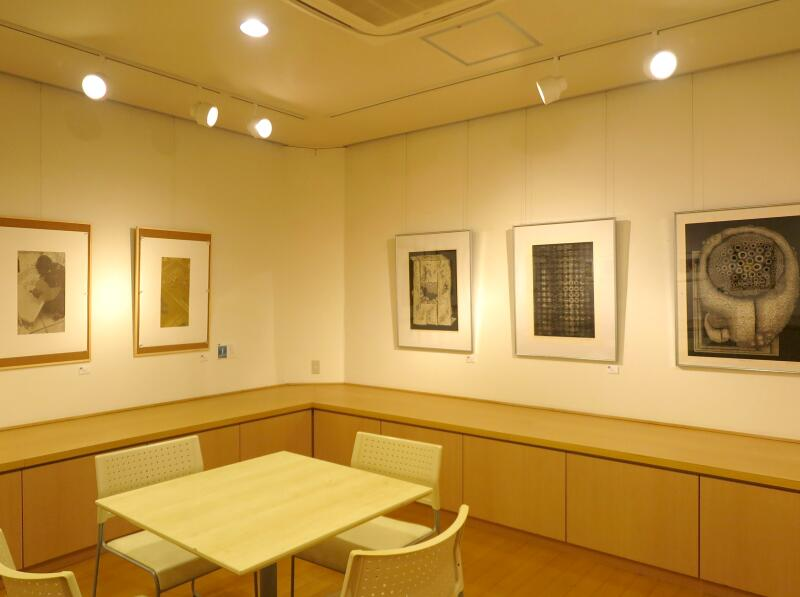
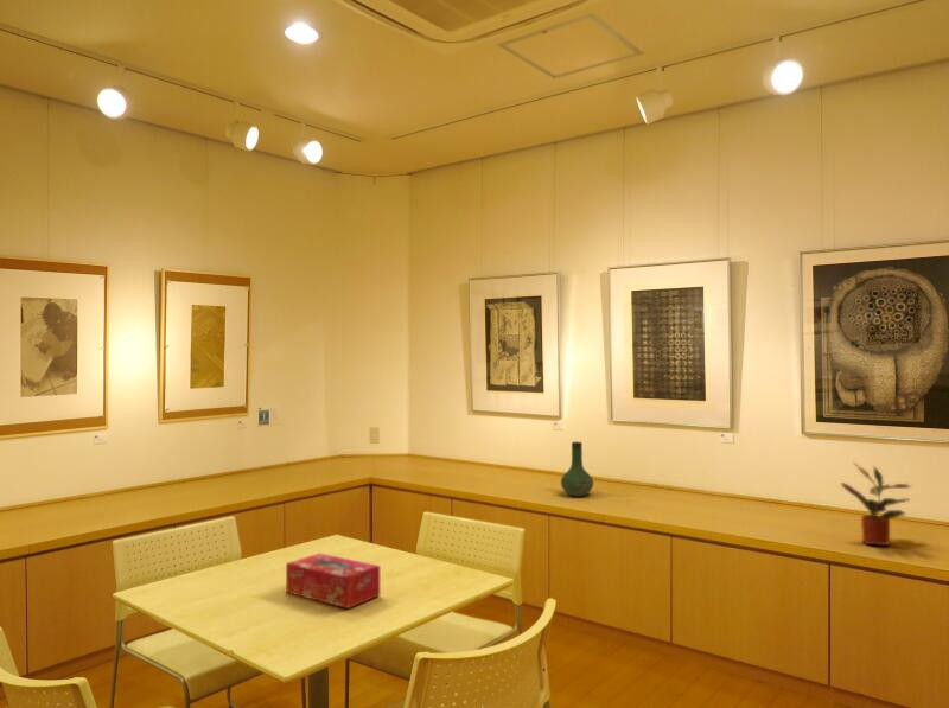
+ vase (577, 468)
+ tissue box (332, 579)
+ potted plant (881, 504)
